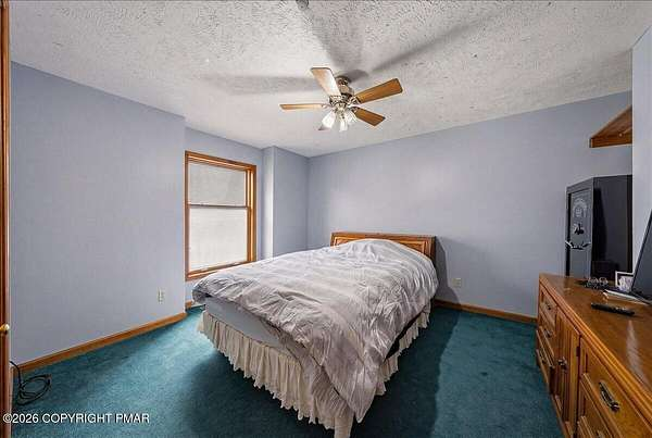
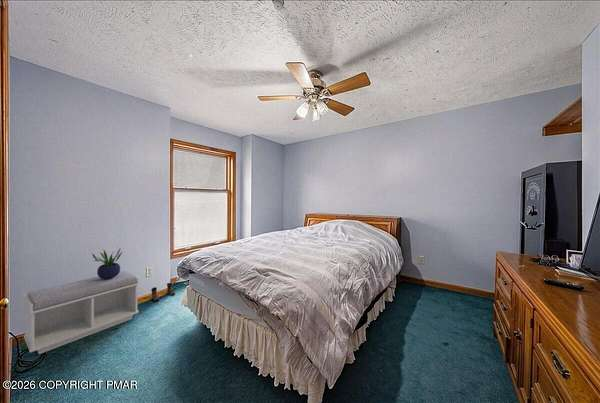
+ potted plant (109, 263)
+ bench (87, 305)
+ boots (167, 291)
